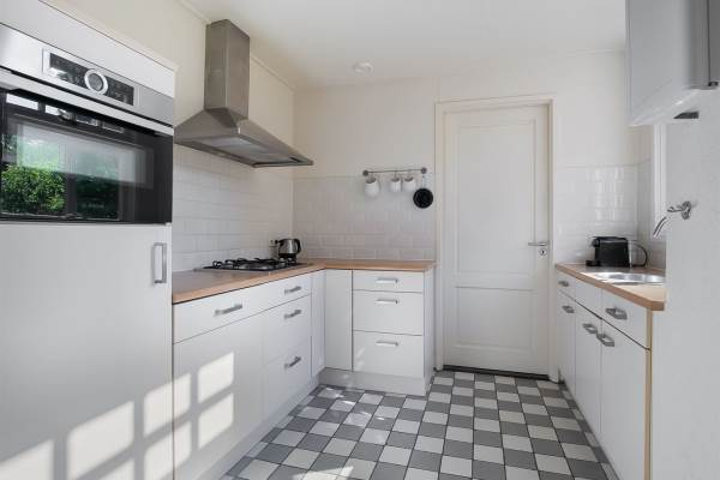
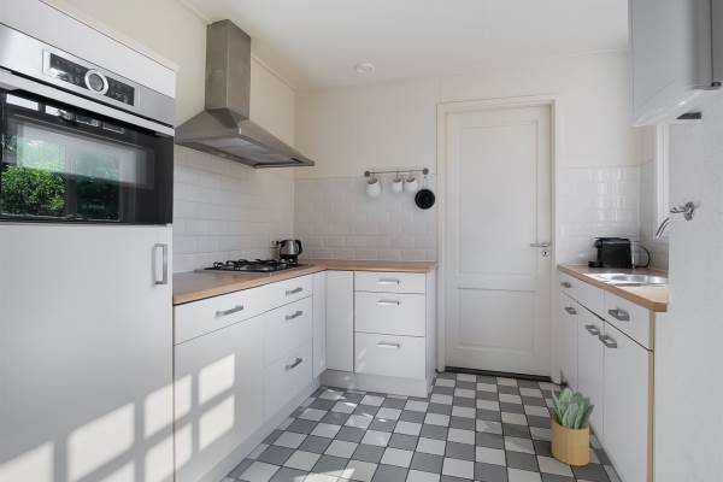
+ potted plant (570, 423)
